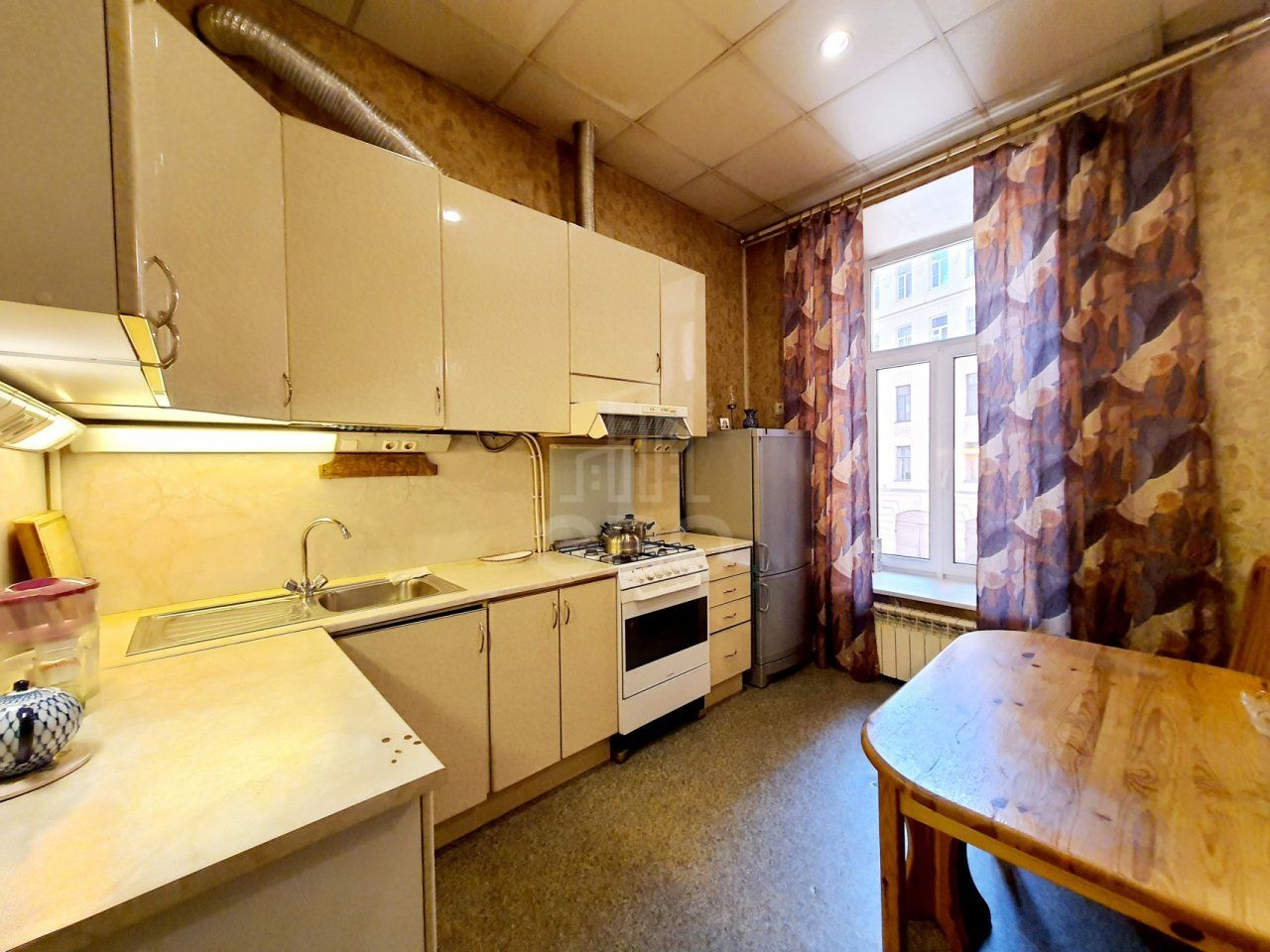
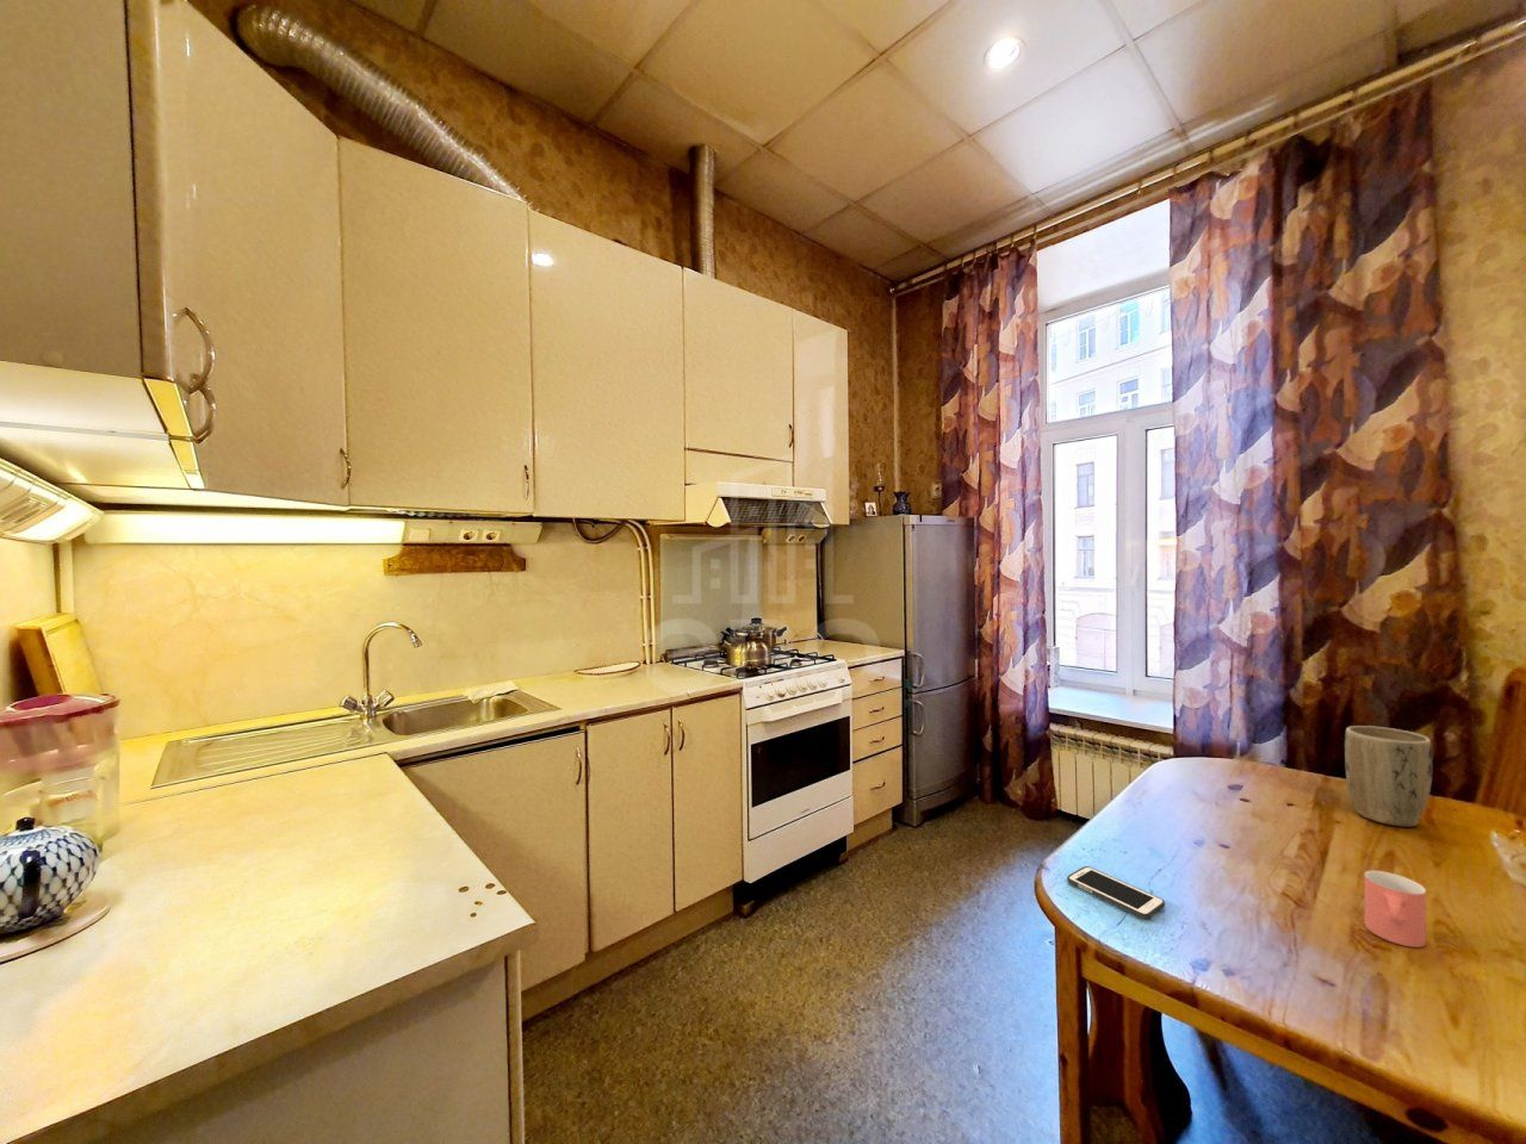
+ cell phone (1114, 890)
+ cup (1394, 912)
+ plant pot (1387, 775)
